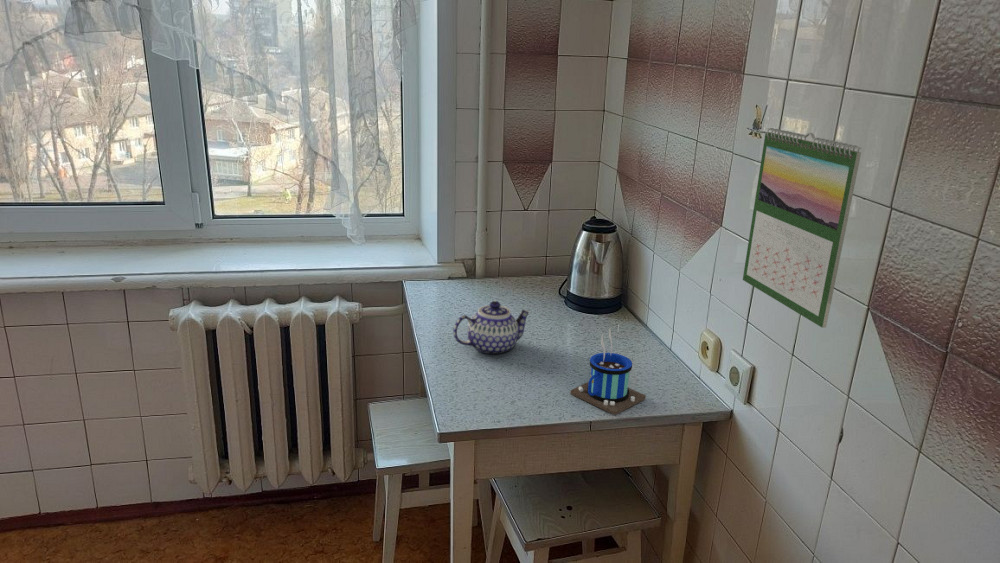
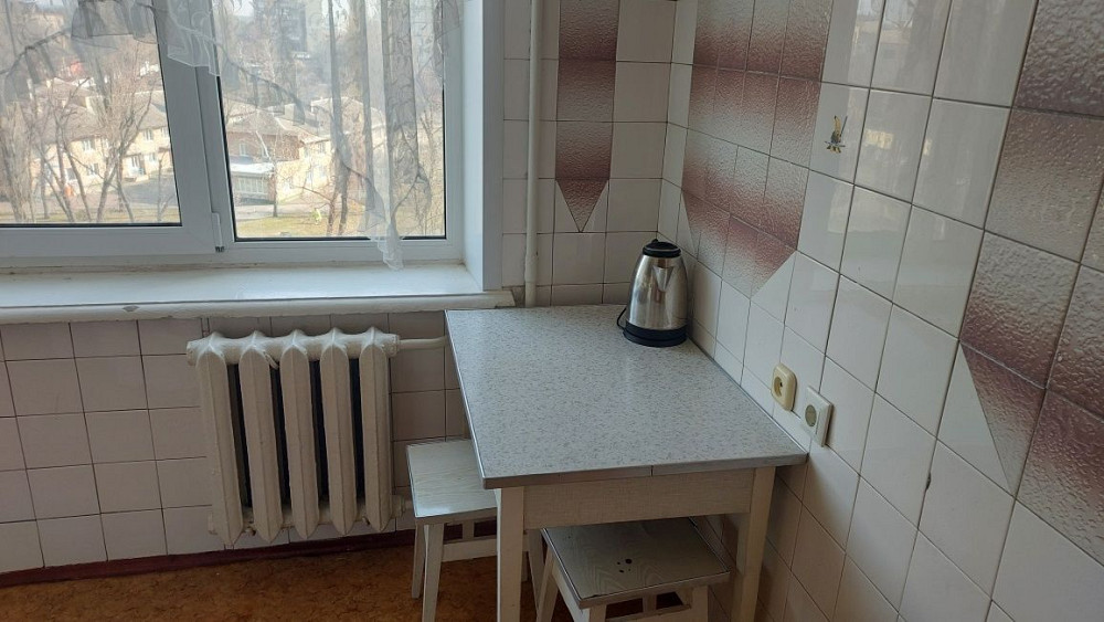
- teapot (492, 324)
- calendar (794, 220)
- mug (609, 358)
